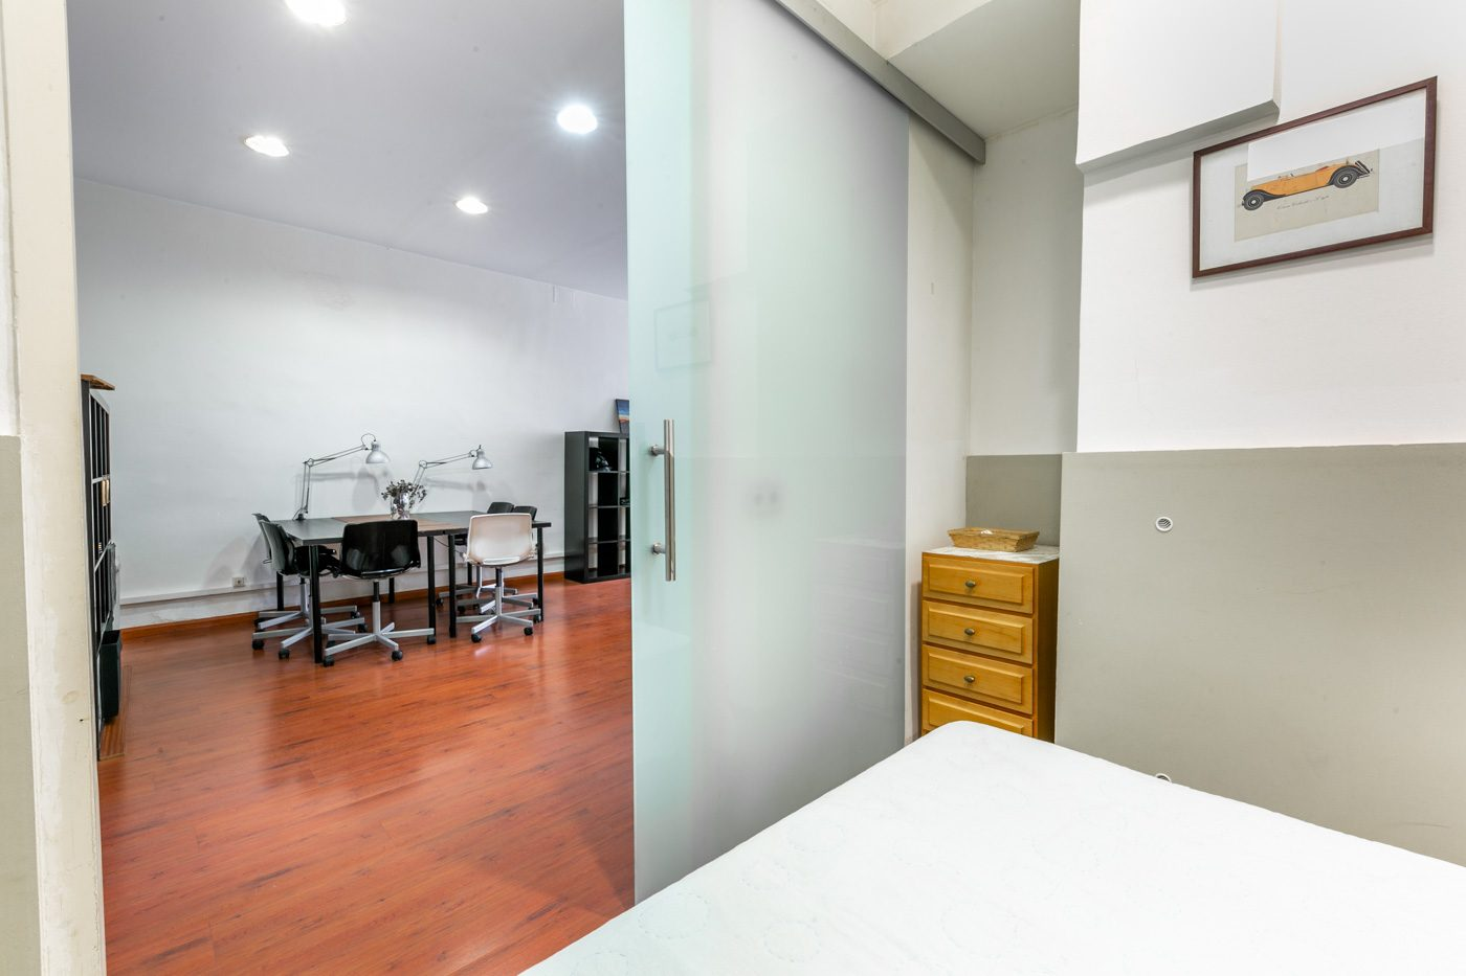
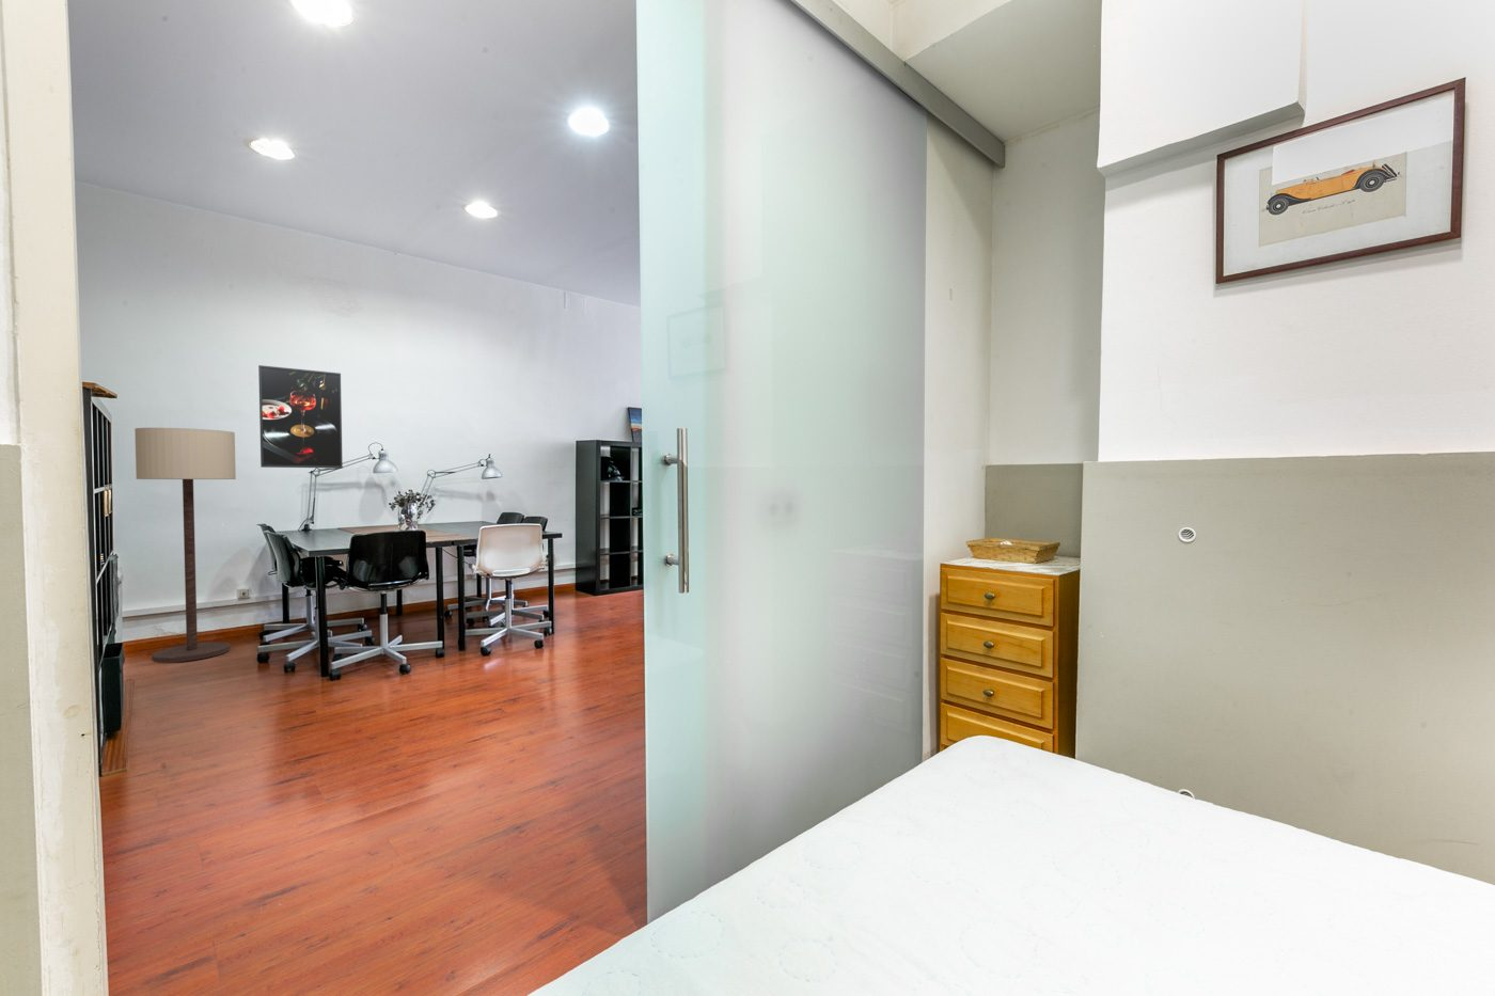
+ floor lamp (189, 542)
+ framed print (301, 418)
